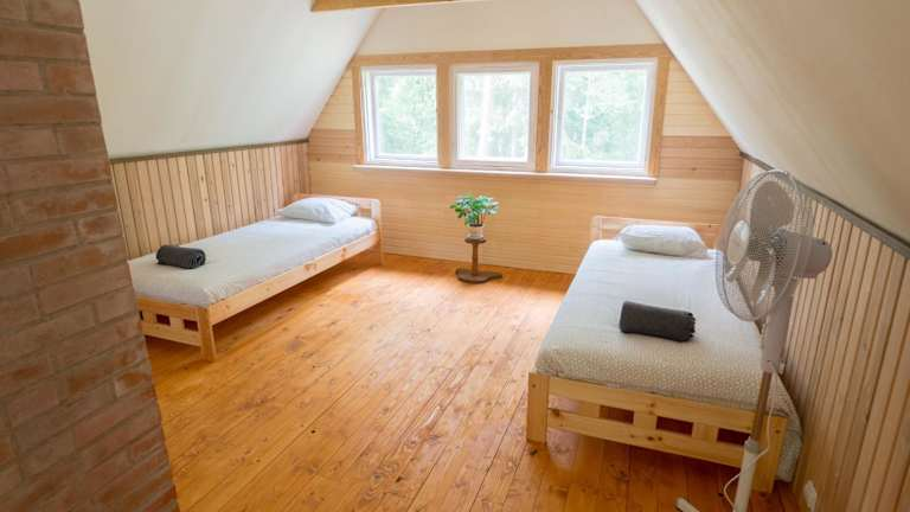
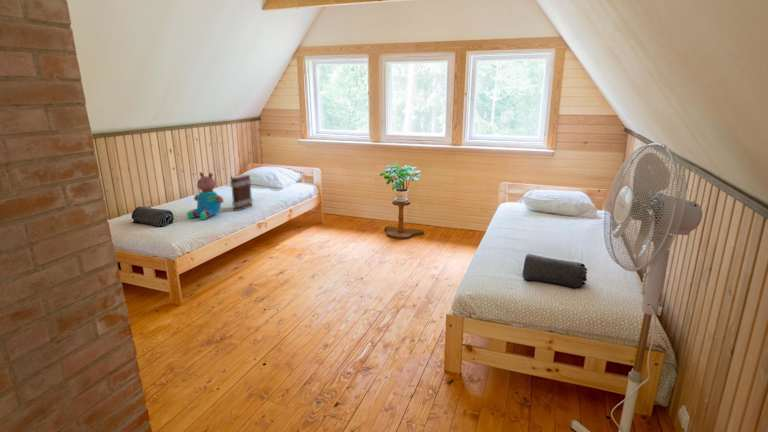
+ book (241, 192)
+ teddy bear (203, 195)
